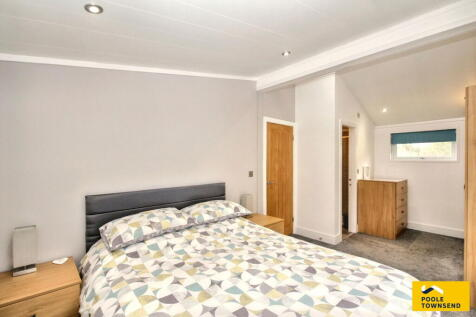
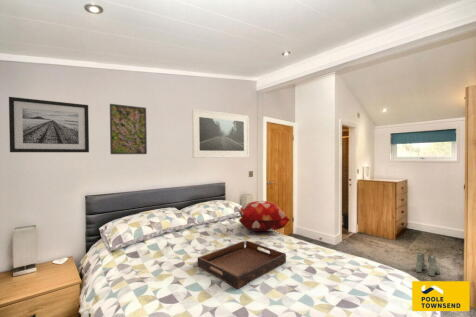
+ wall art (52, 126)
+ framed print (222, 135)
+ boots (428, 261)
+ decorative pillow (262, 215)
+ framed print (129, 130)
+ serving tray (242, 260)
